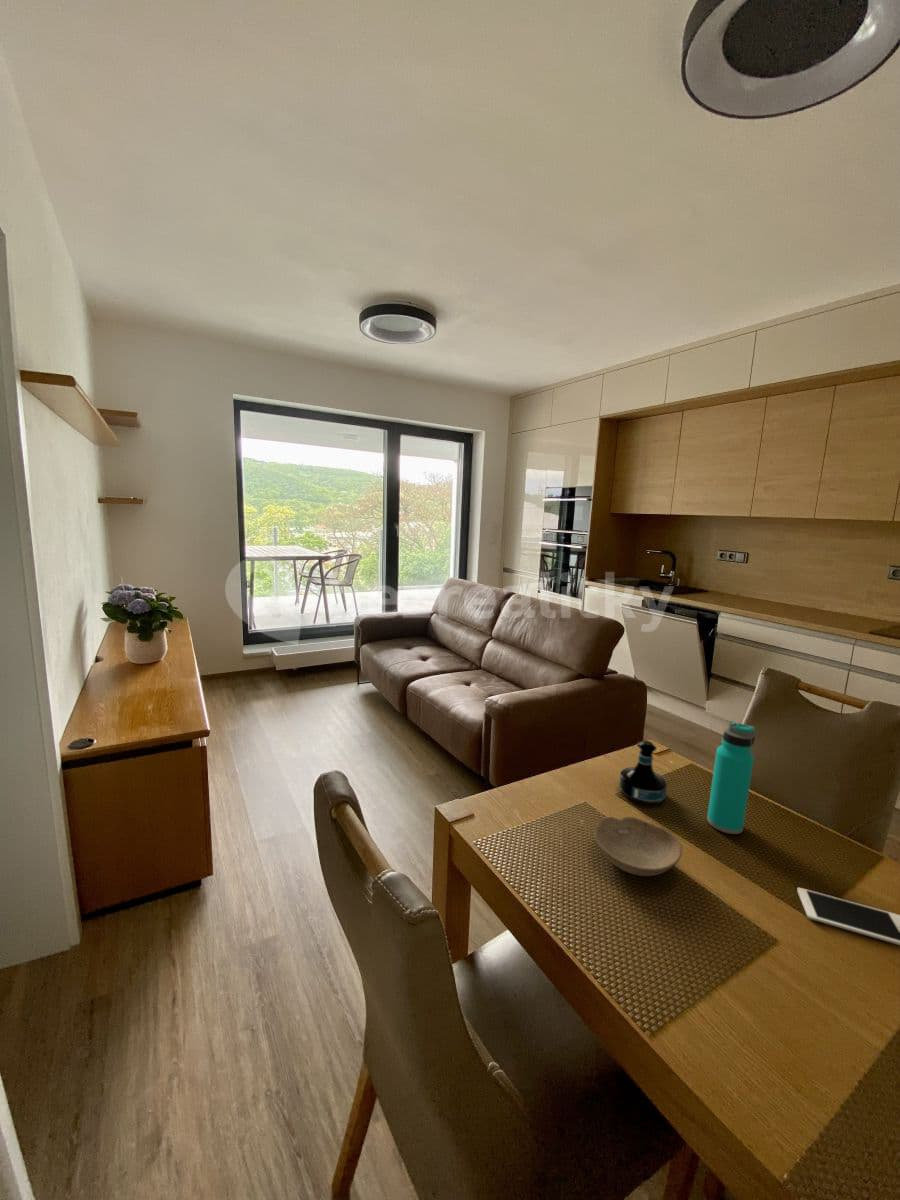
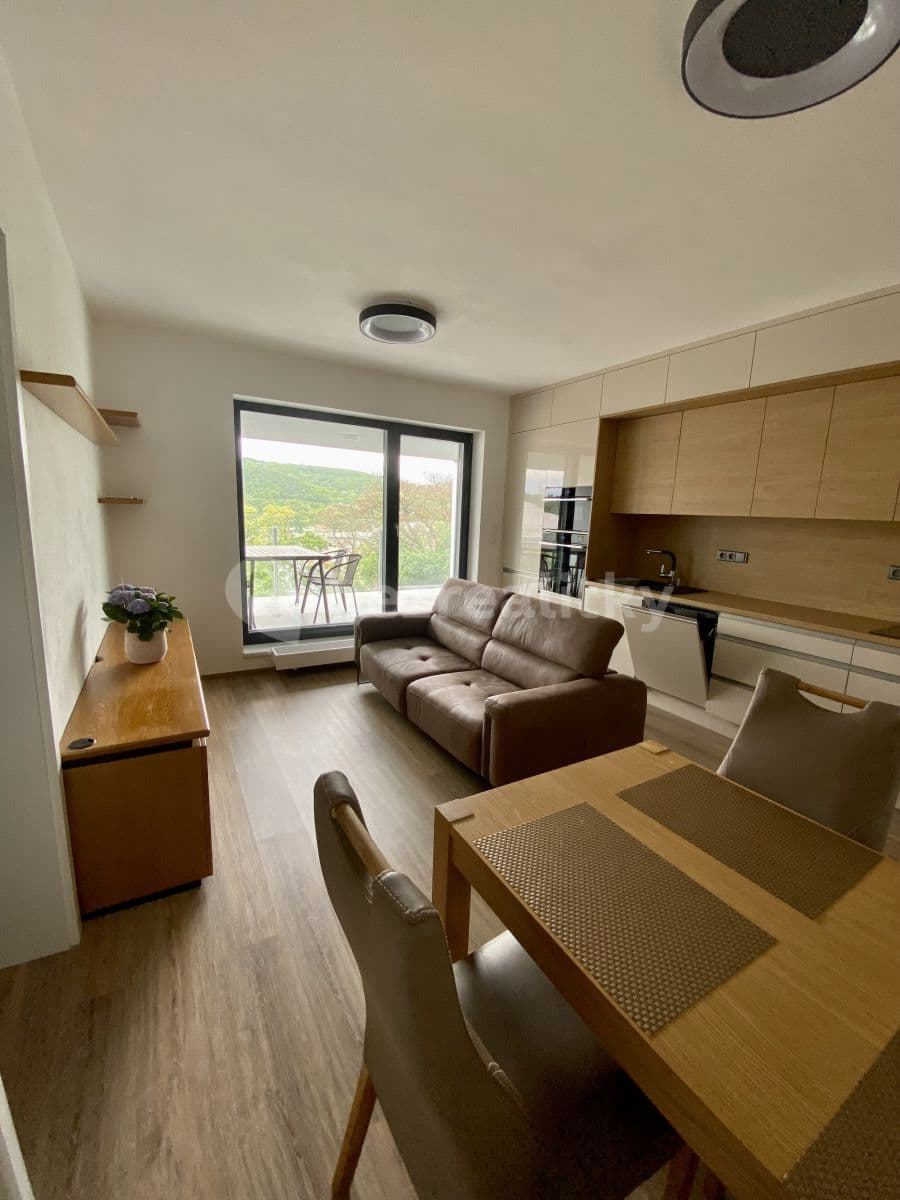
- tequila bottle (644, 768)
- water bottle (731, 775)
- cell phone (854, 917)
- bowl (633, 848)
